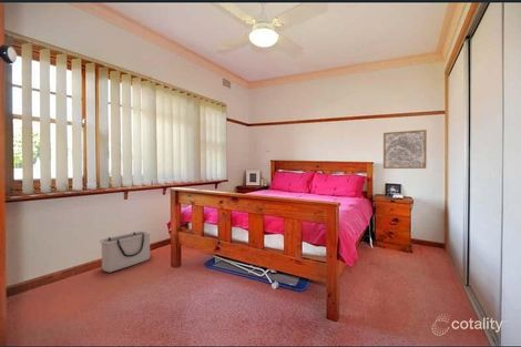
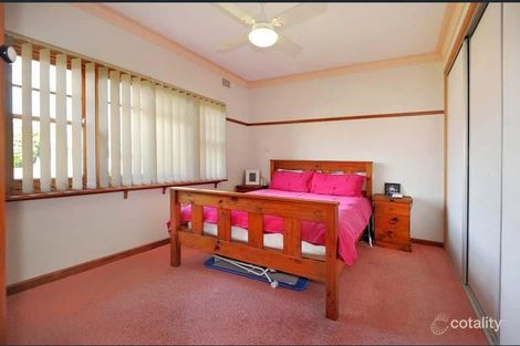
- storage bin (126, 249)
- wall art (403, 150)
